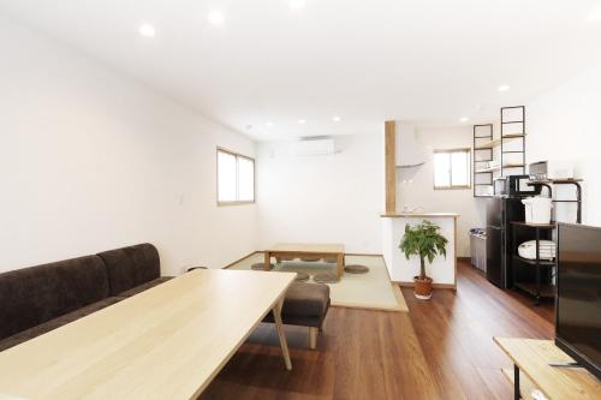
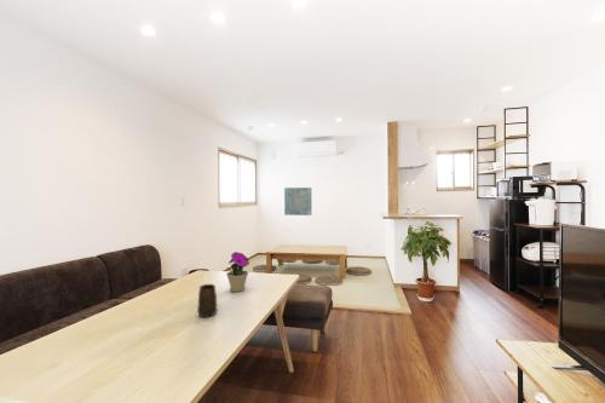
+ wall art (298, 201)
+ mug (207, 299)
+ flower pot (237, 271)
